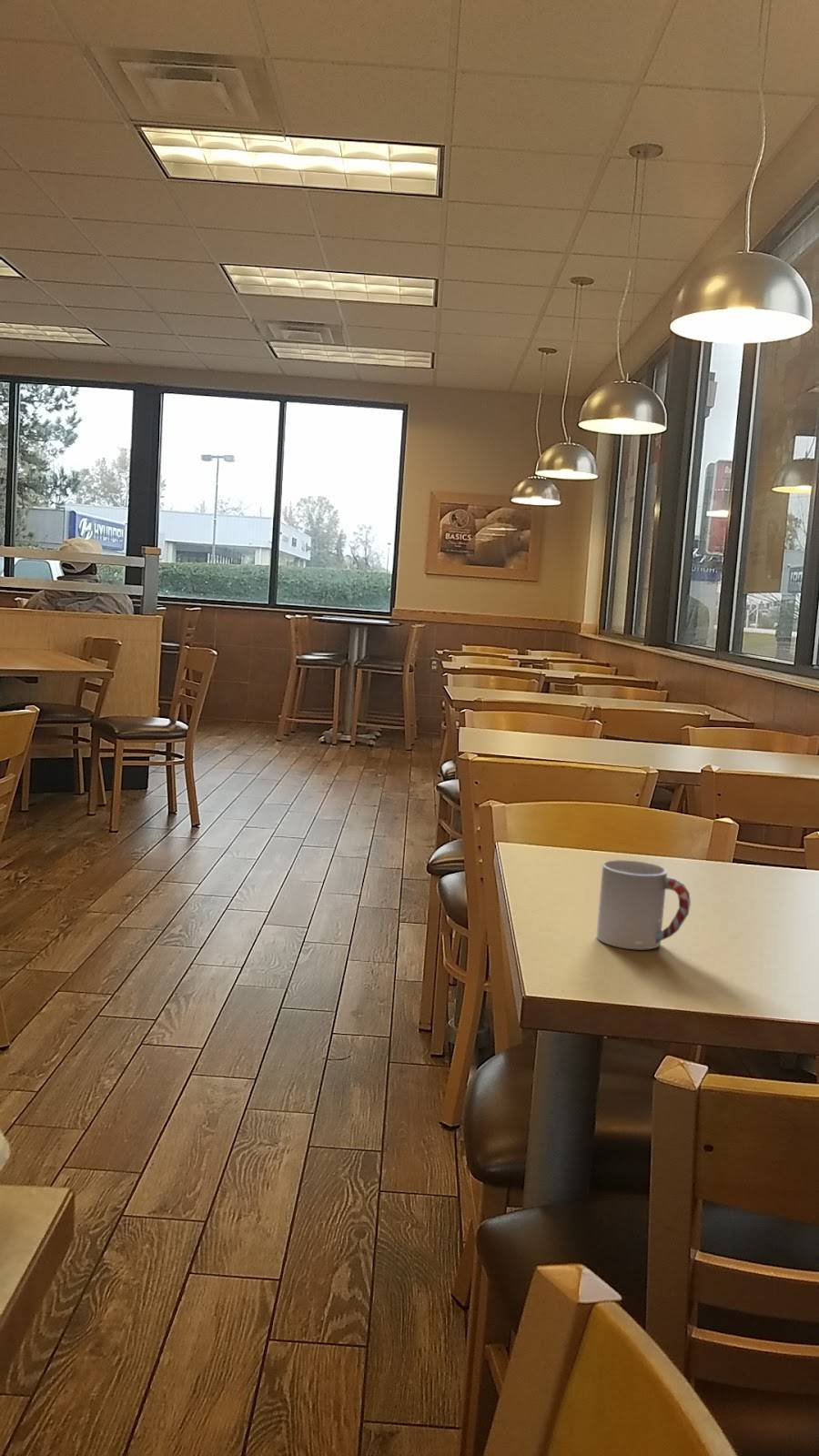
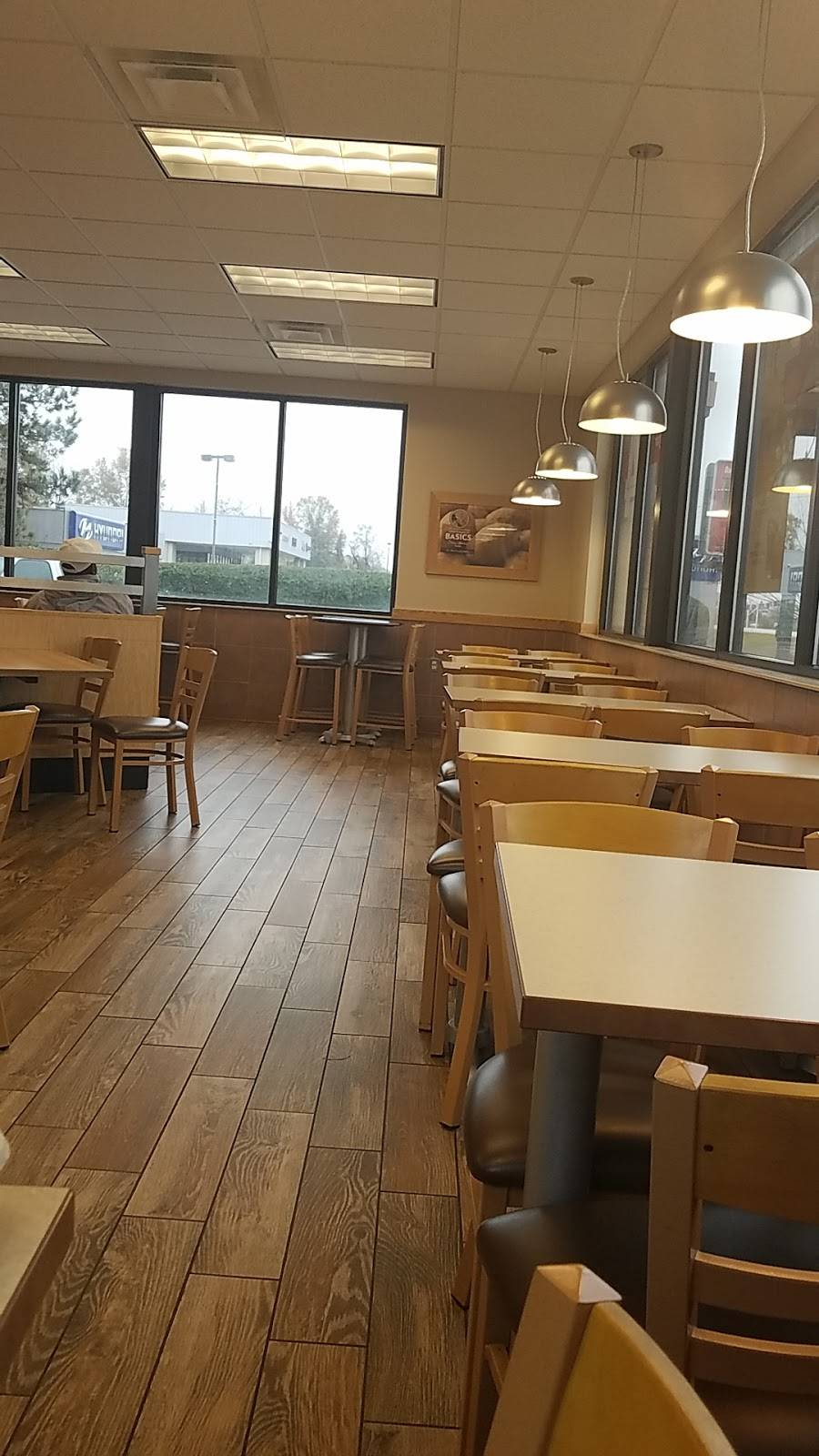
- cup (644, 906)
